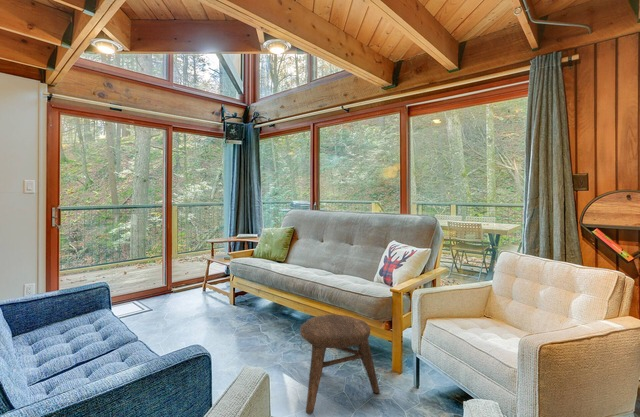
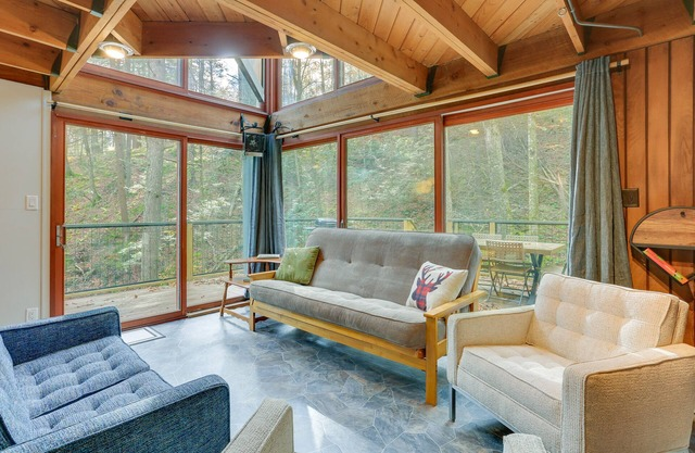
- stool (335, 359)
